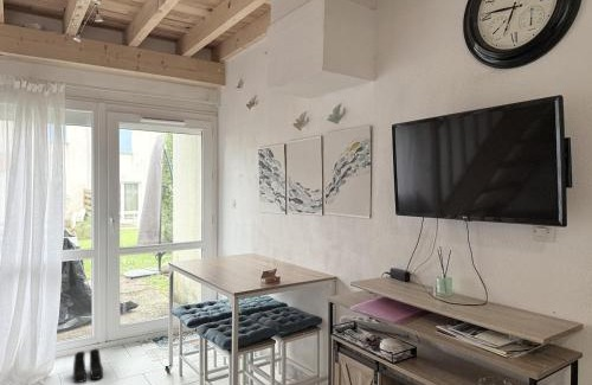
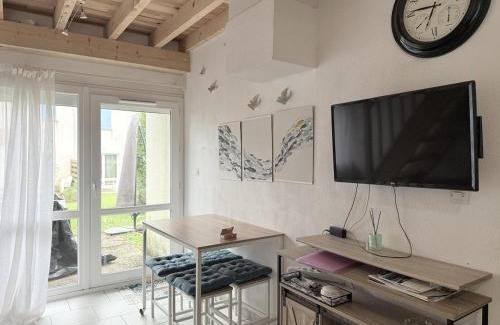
- boots (90, 364)
